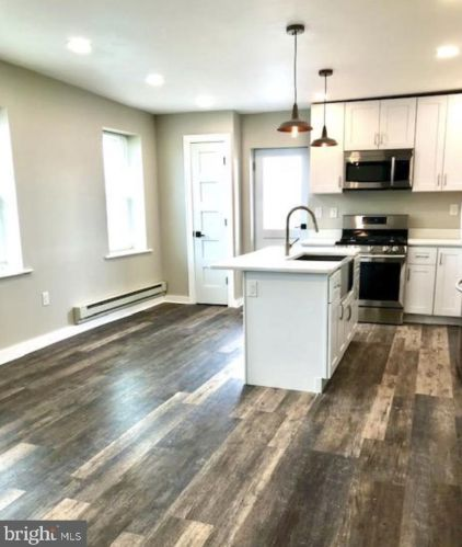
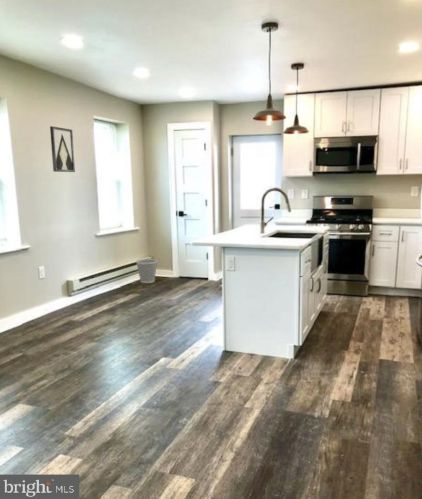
+ wastebasket (147, 271)
+ wall art (63, 150)
